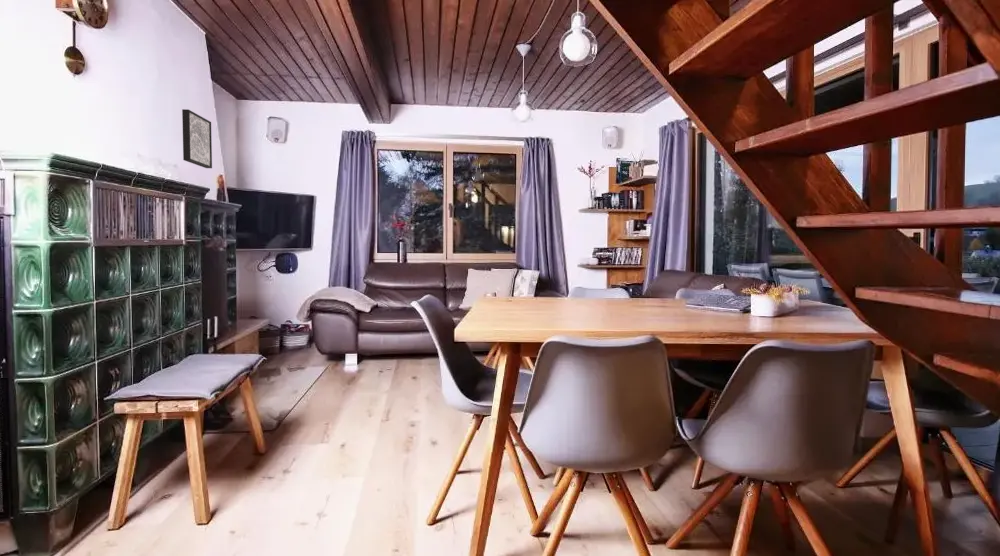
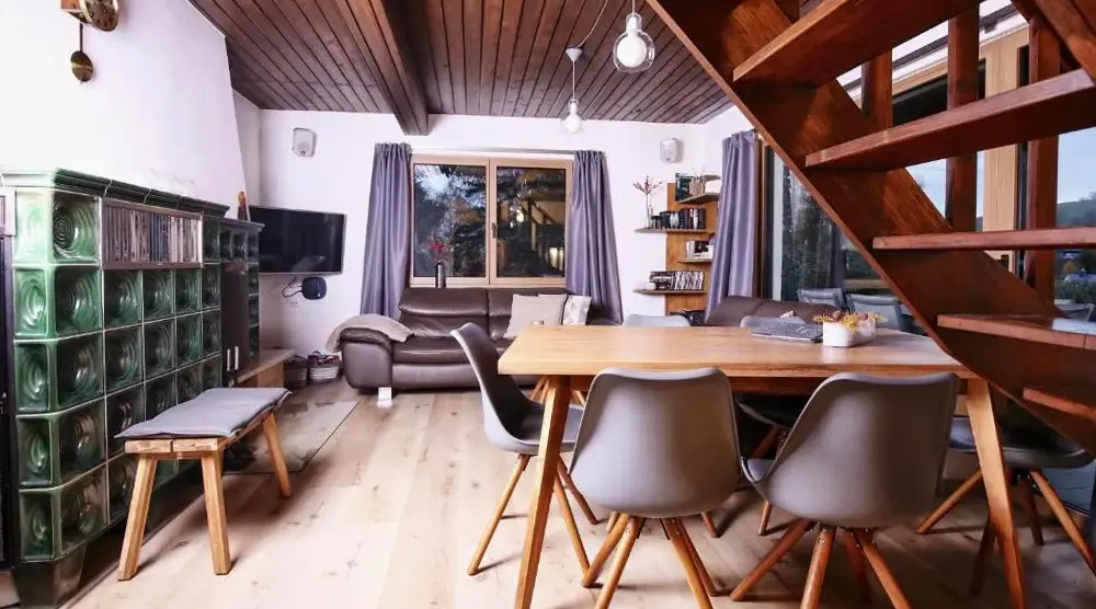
- wall art (197, 140)
